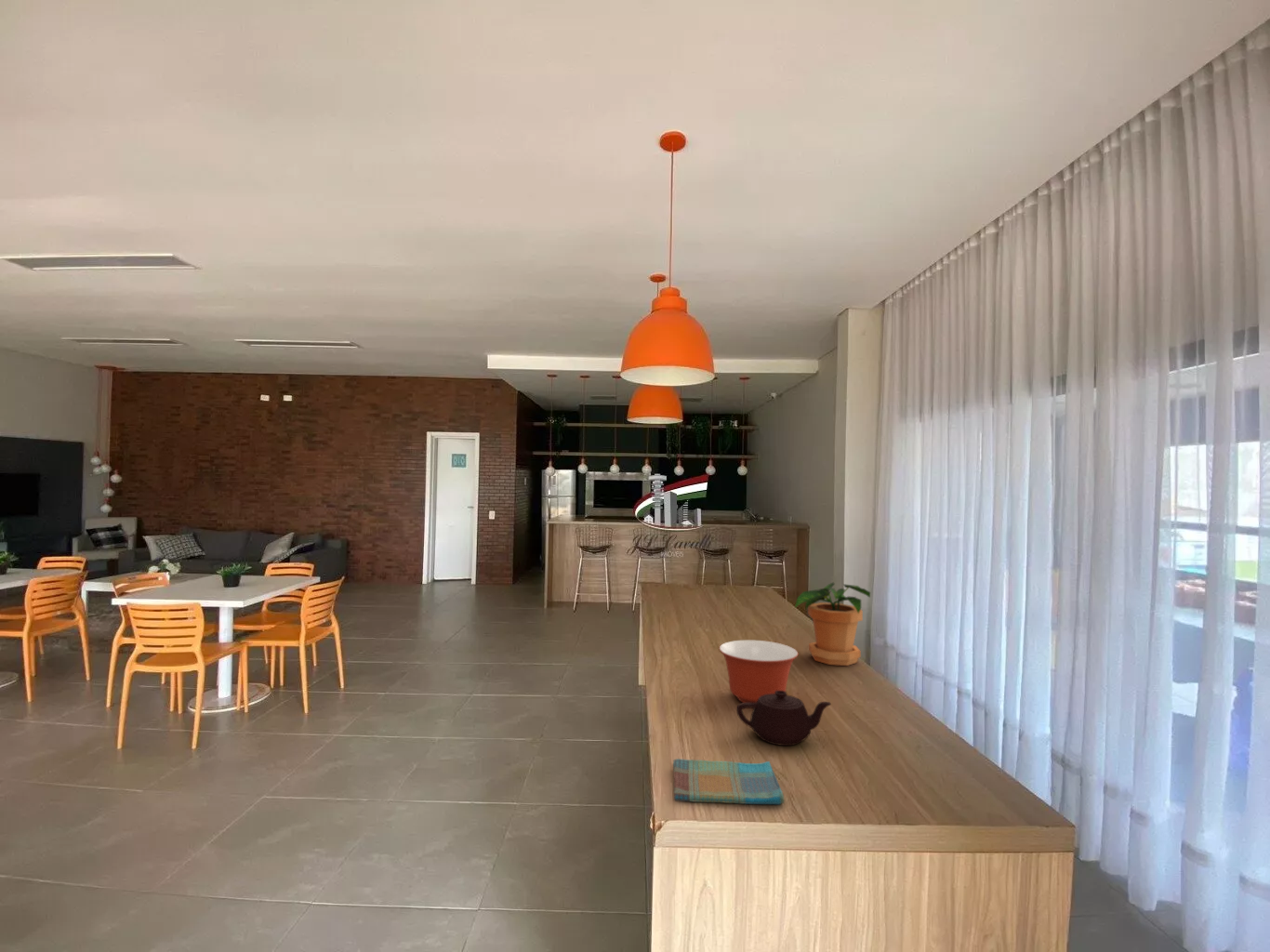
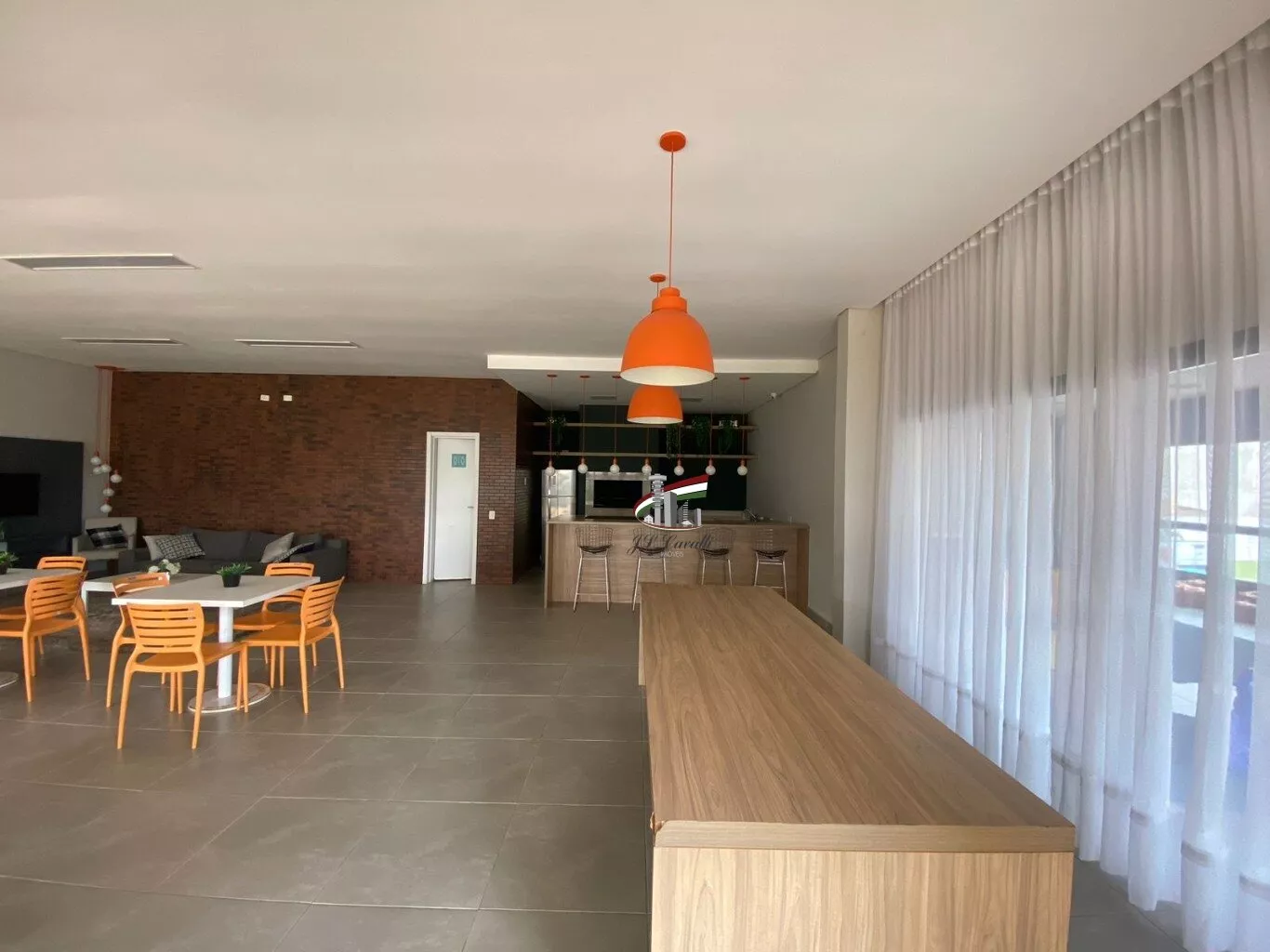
- mixing bowl (758, 674)
- dish towel (725, 780)
- teapot (783, 714)
- potted plant (827, 620)
